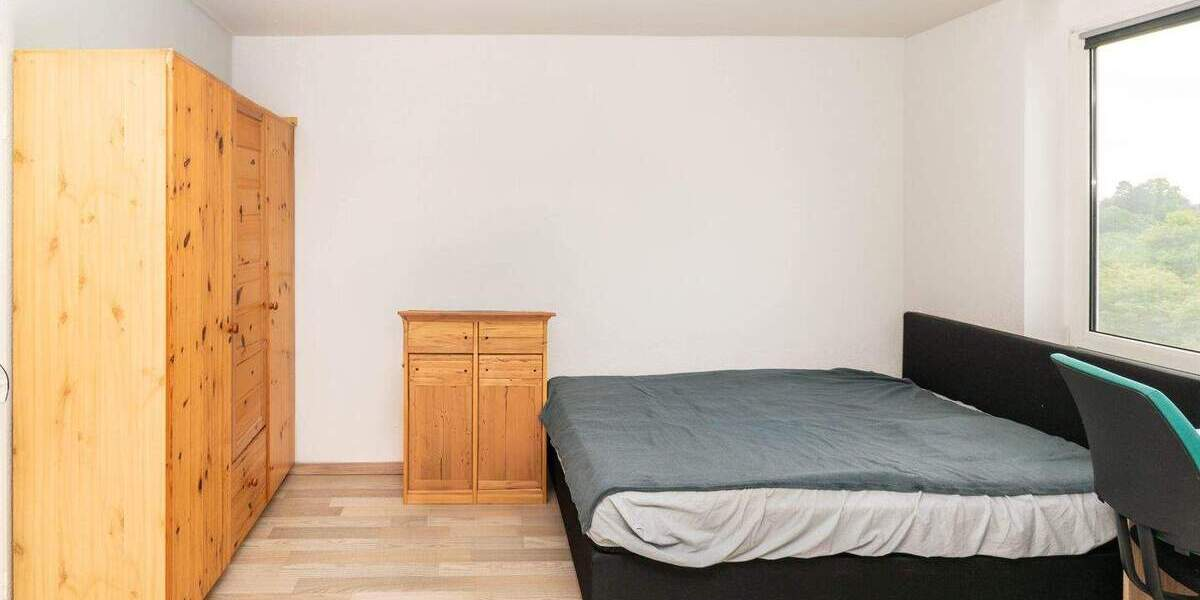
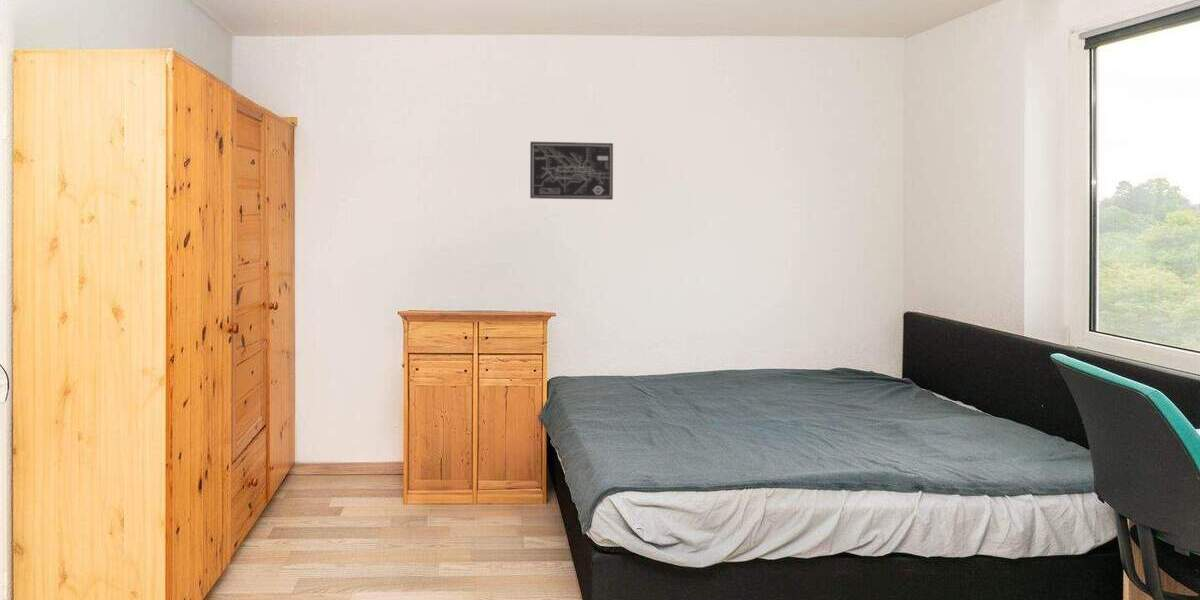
+ wall art (571, 170)
